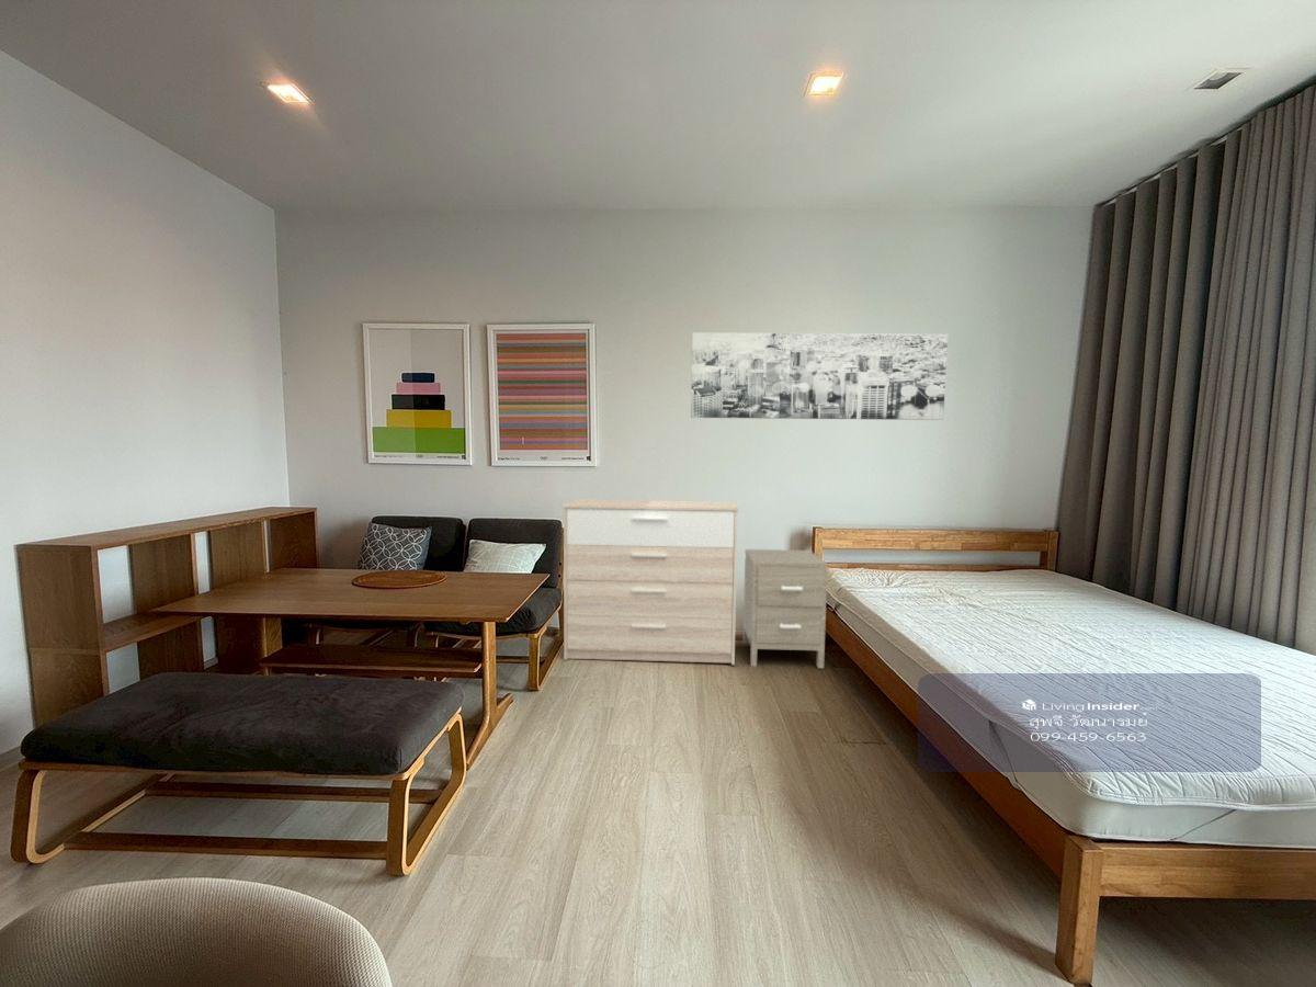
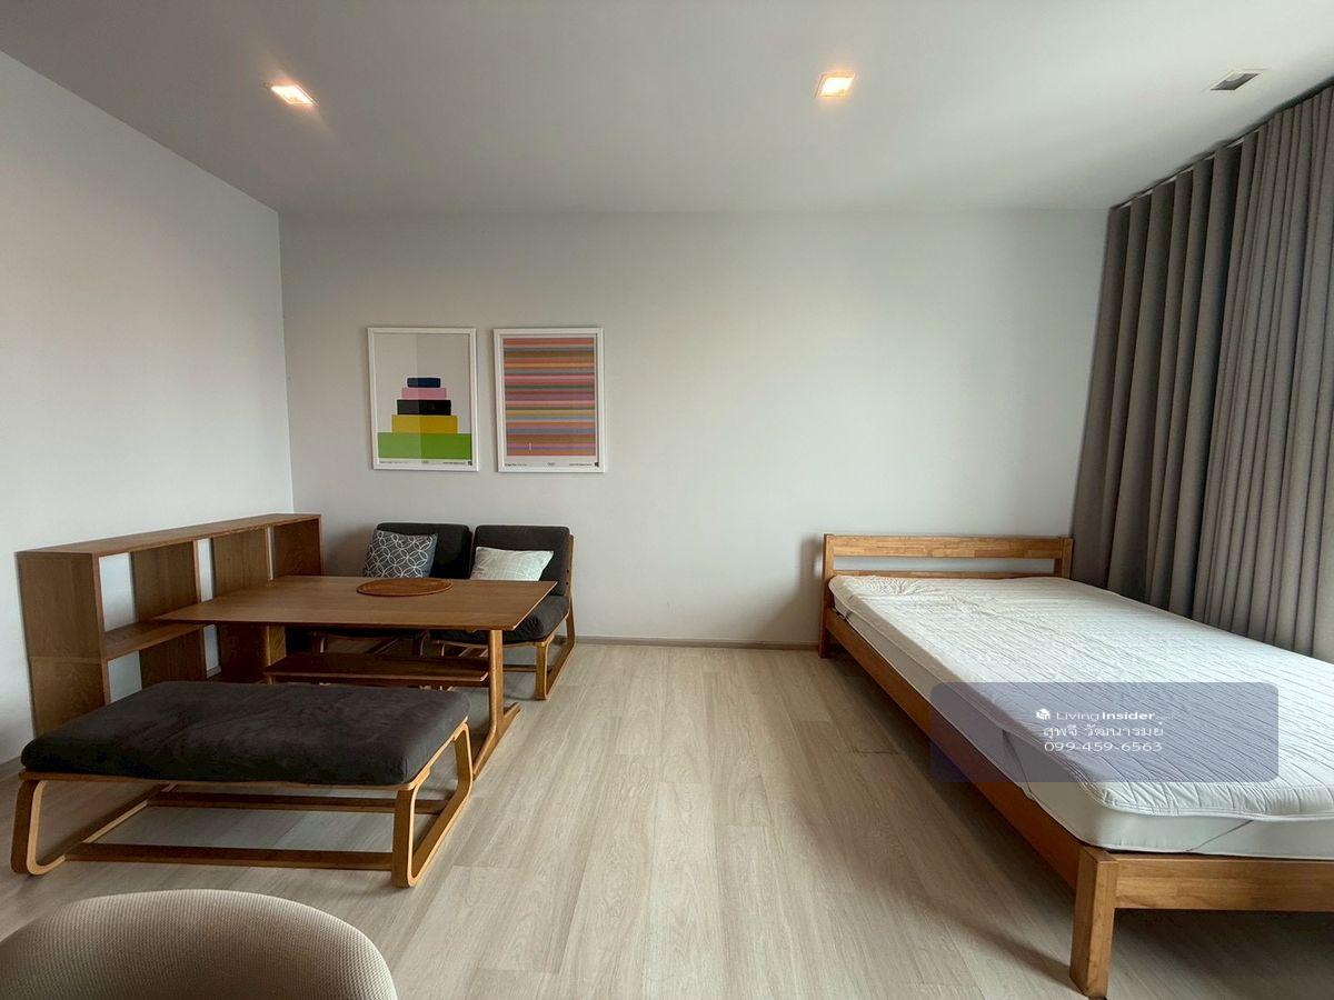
- sideboard (650, 578)
- wall art (816, 376)
- nightstand (783, 606)
